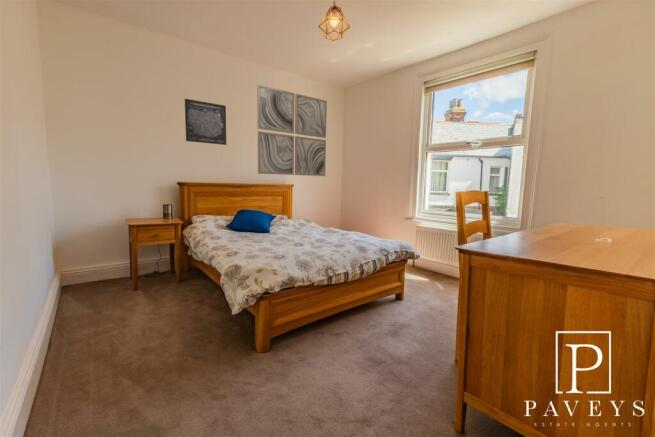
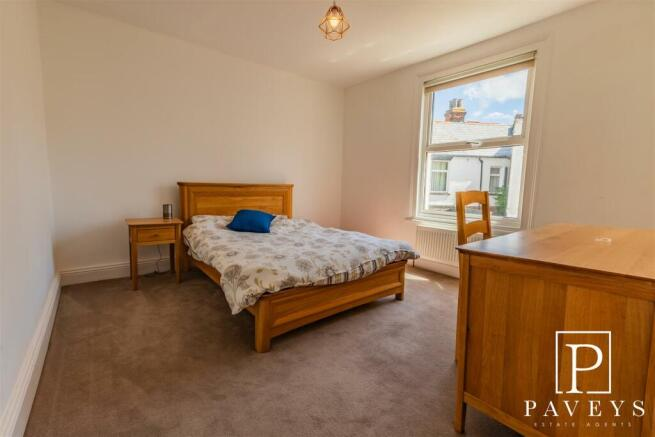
- wall art (295, 133)
- wall art (206, 122)
